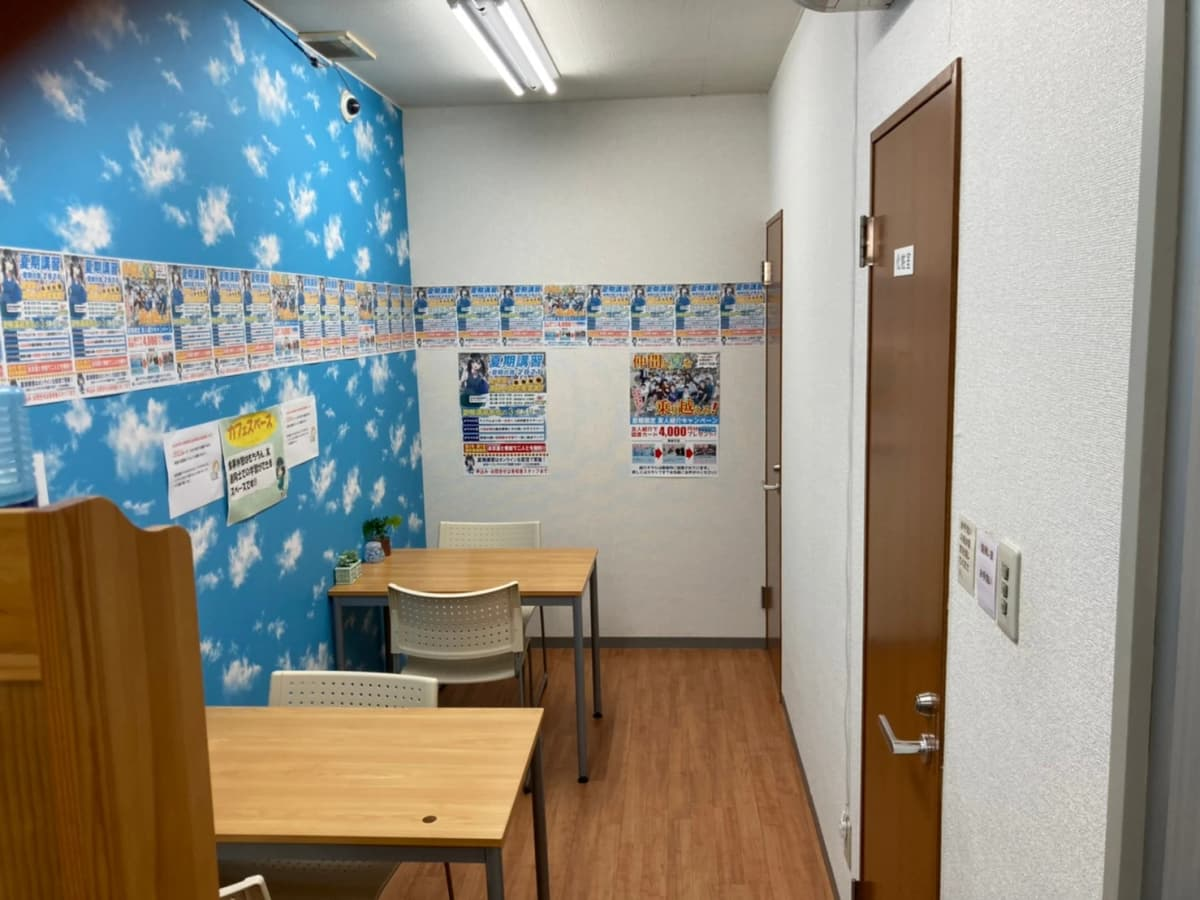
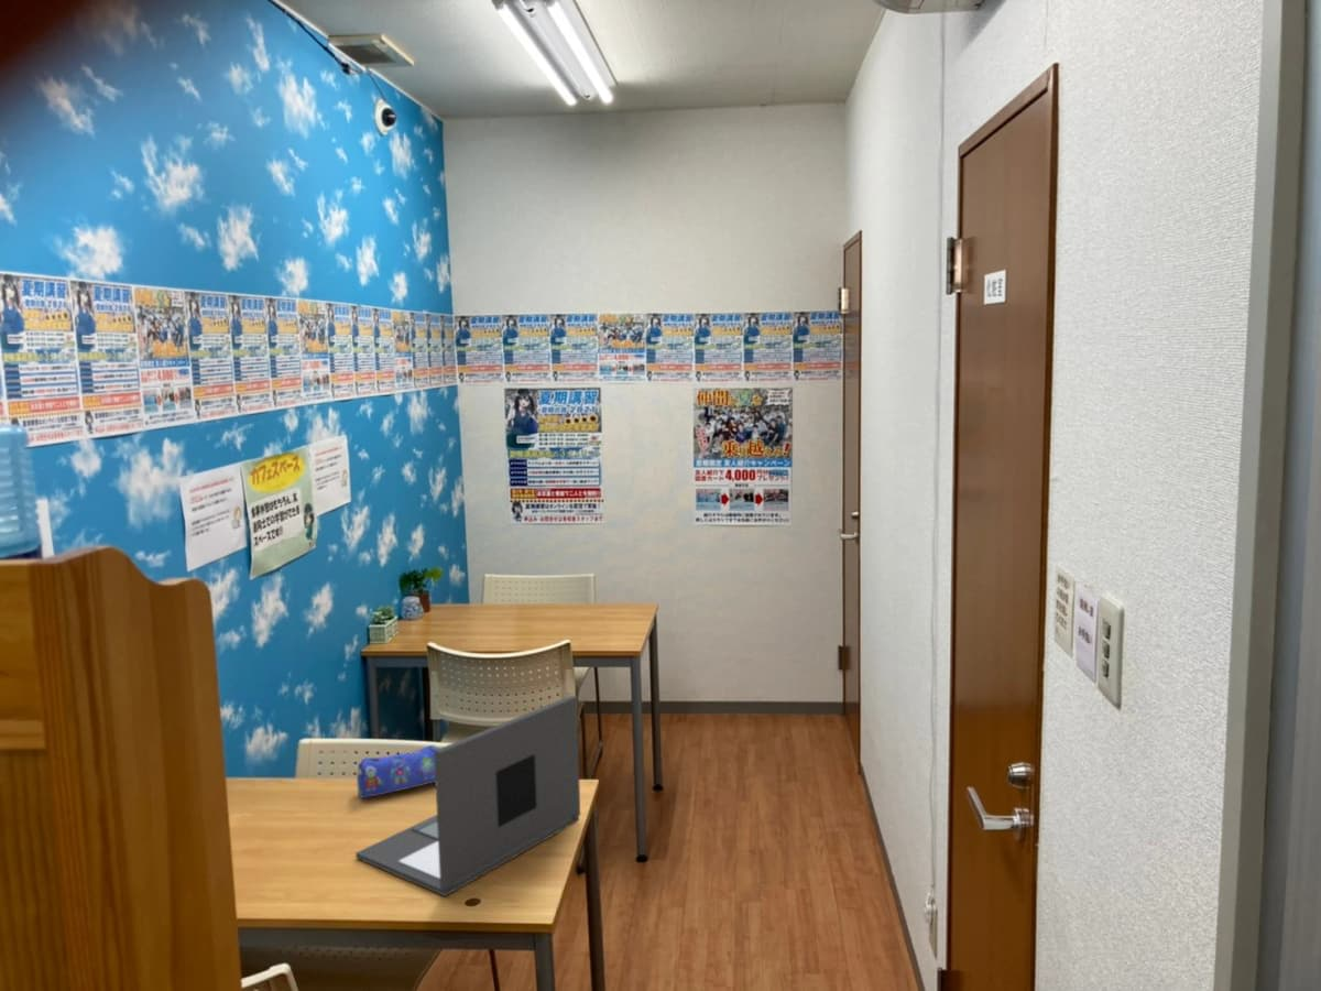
+ pencil case (401, 770)
+ laptop (470, 775)
